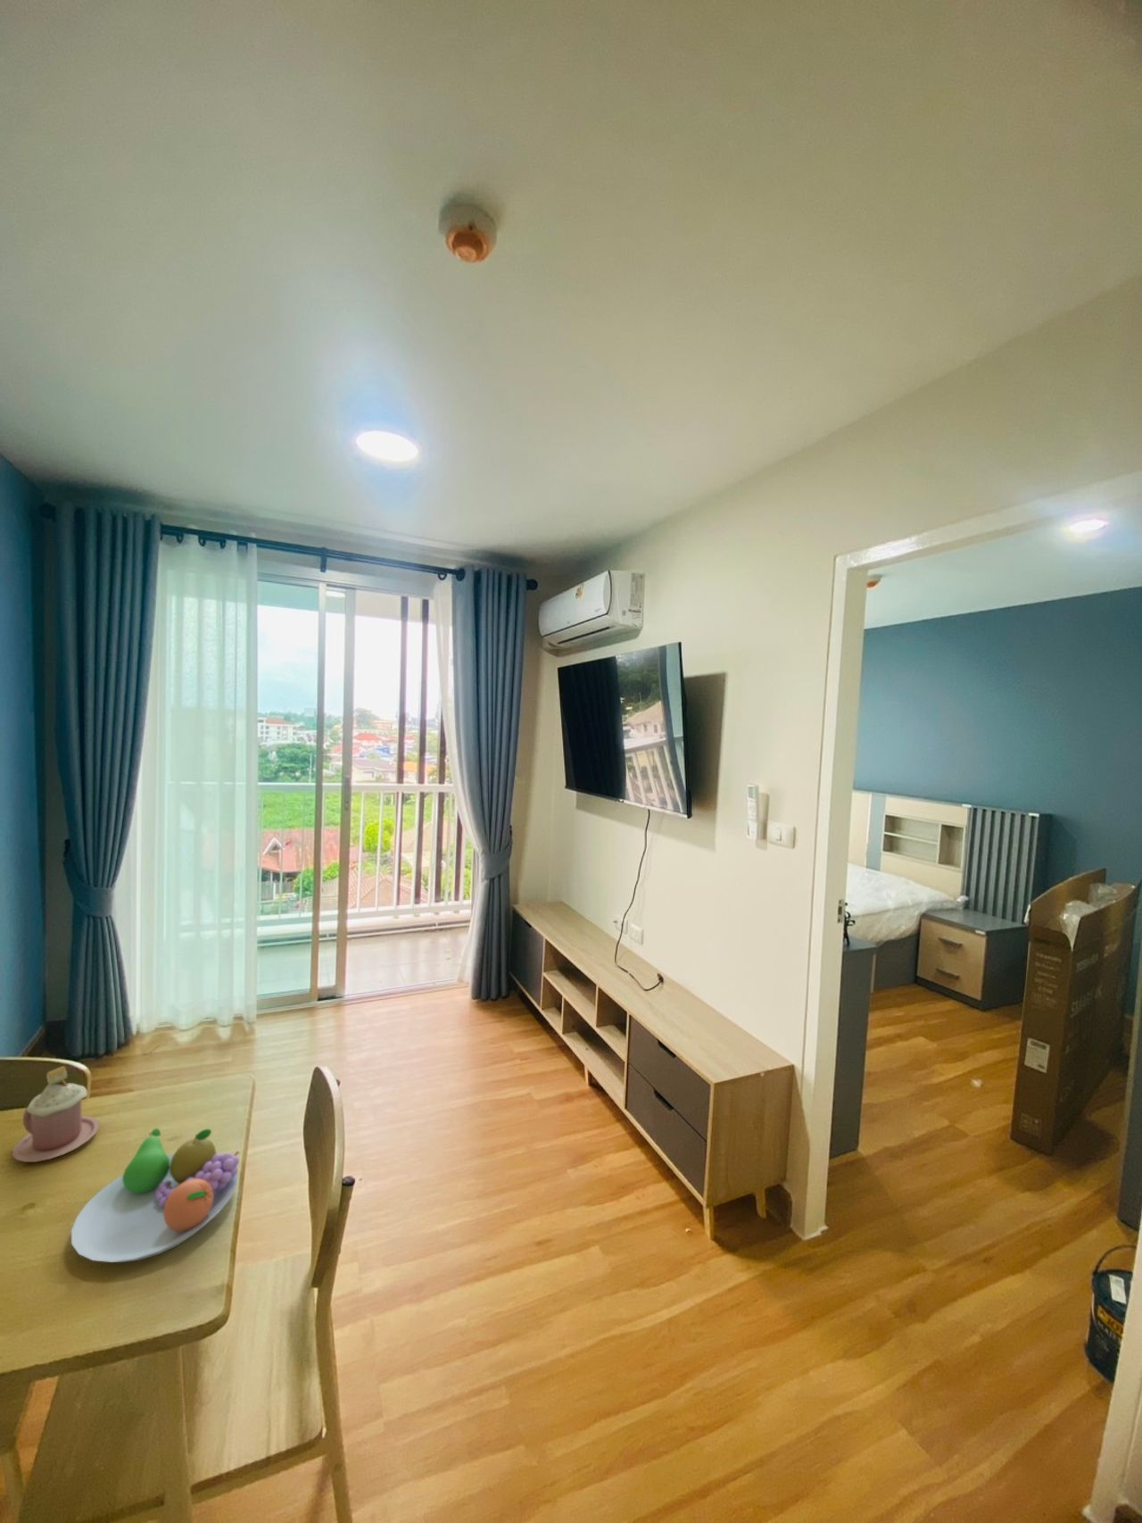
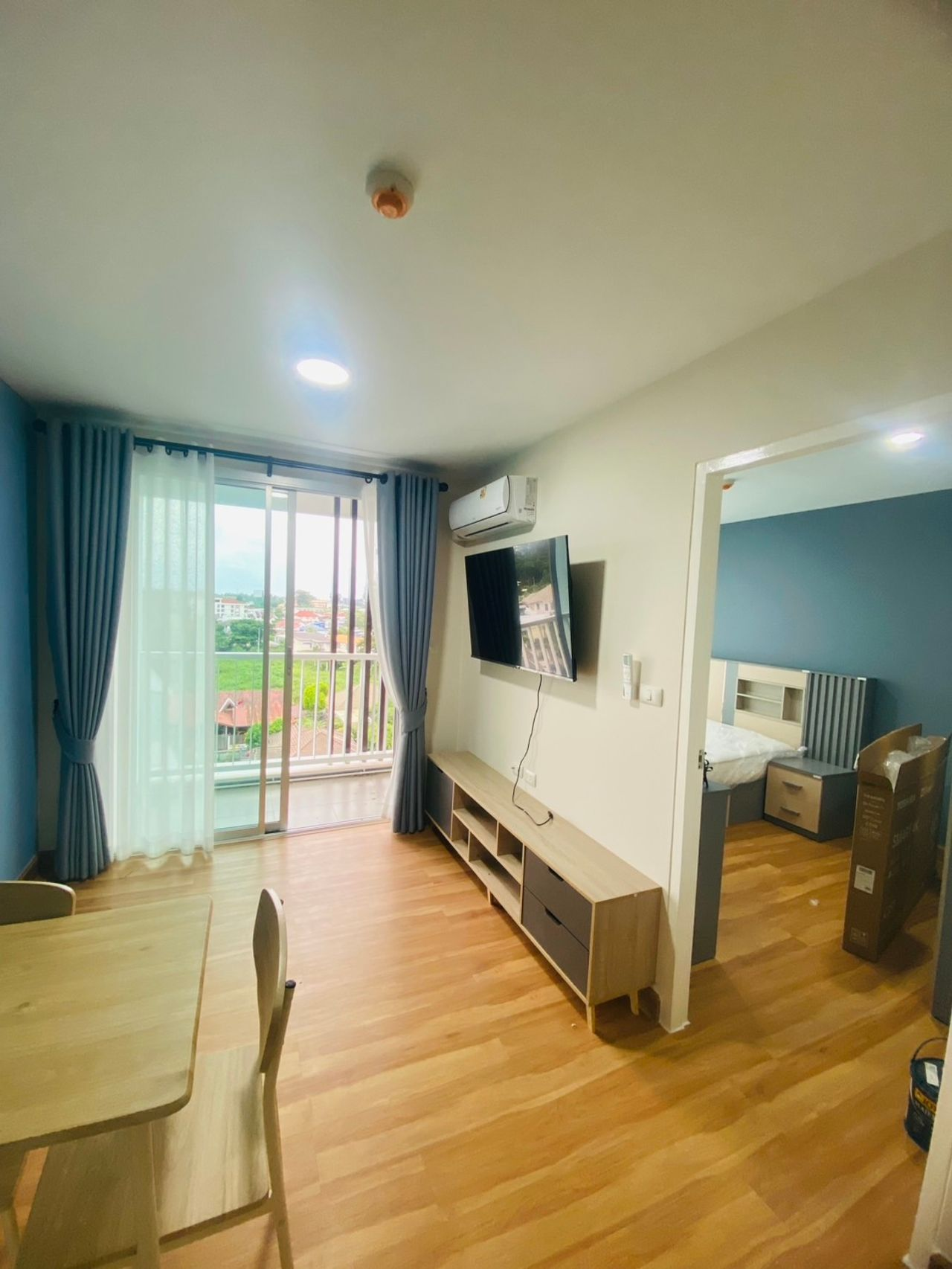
- mug (58, 1105)
- fruit bowl (162, 1182)
